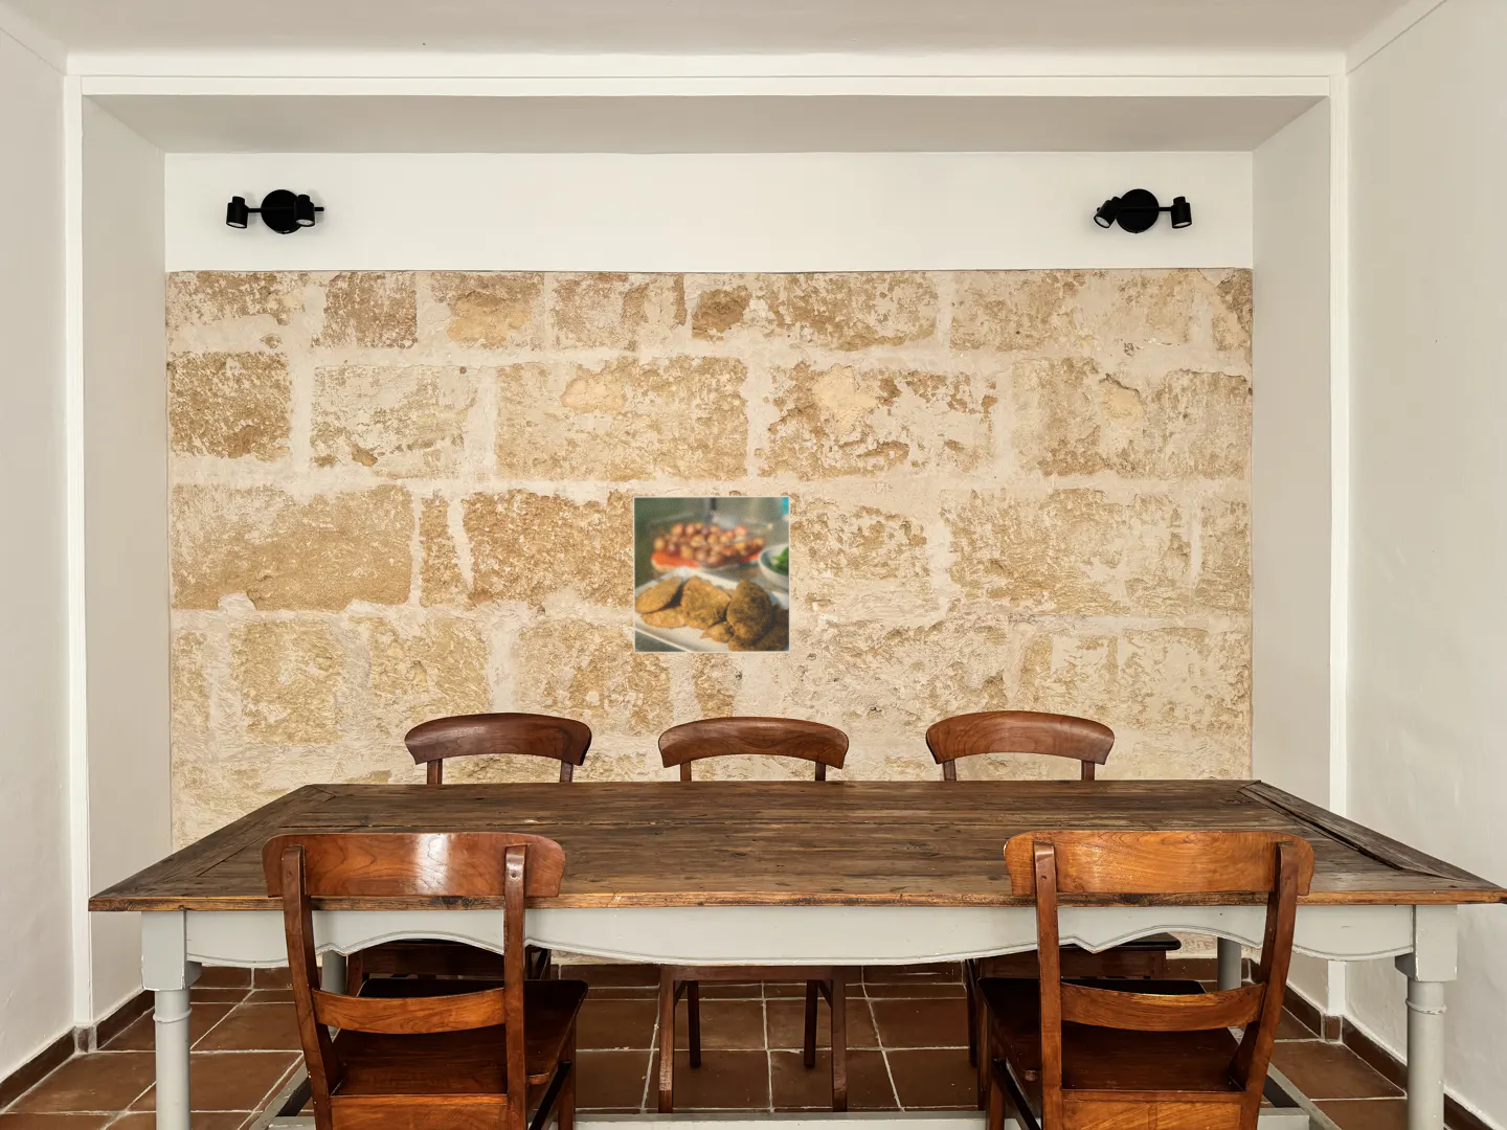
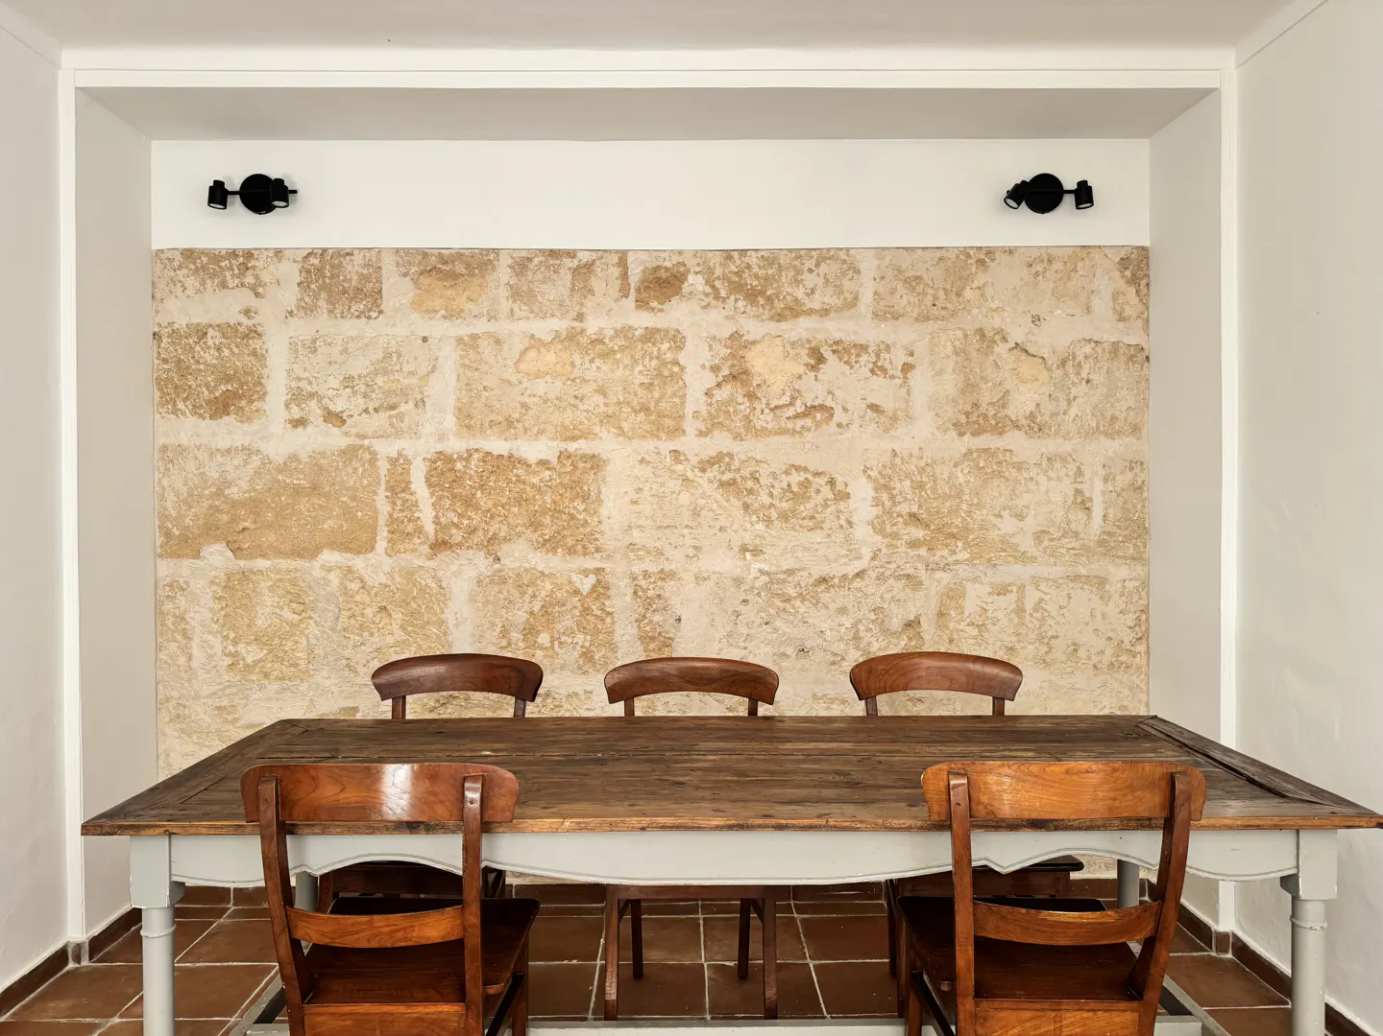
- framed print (712, 574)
